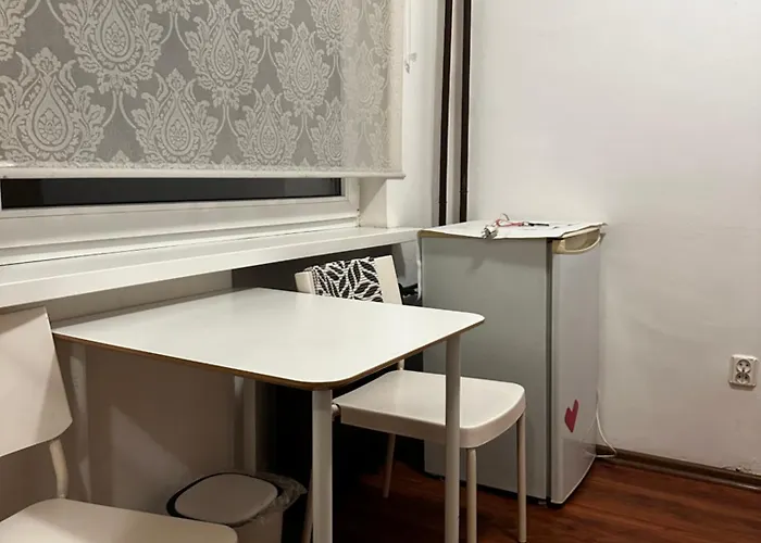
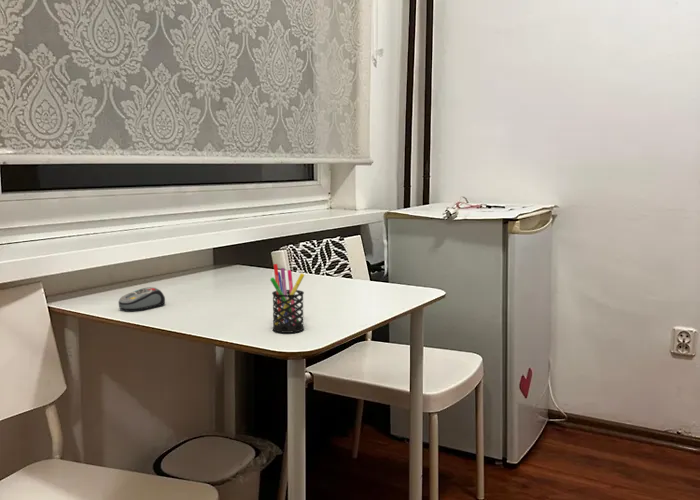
+ computer mouse (142, 297)
+ pen holder (284, 297)
